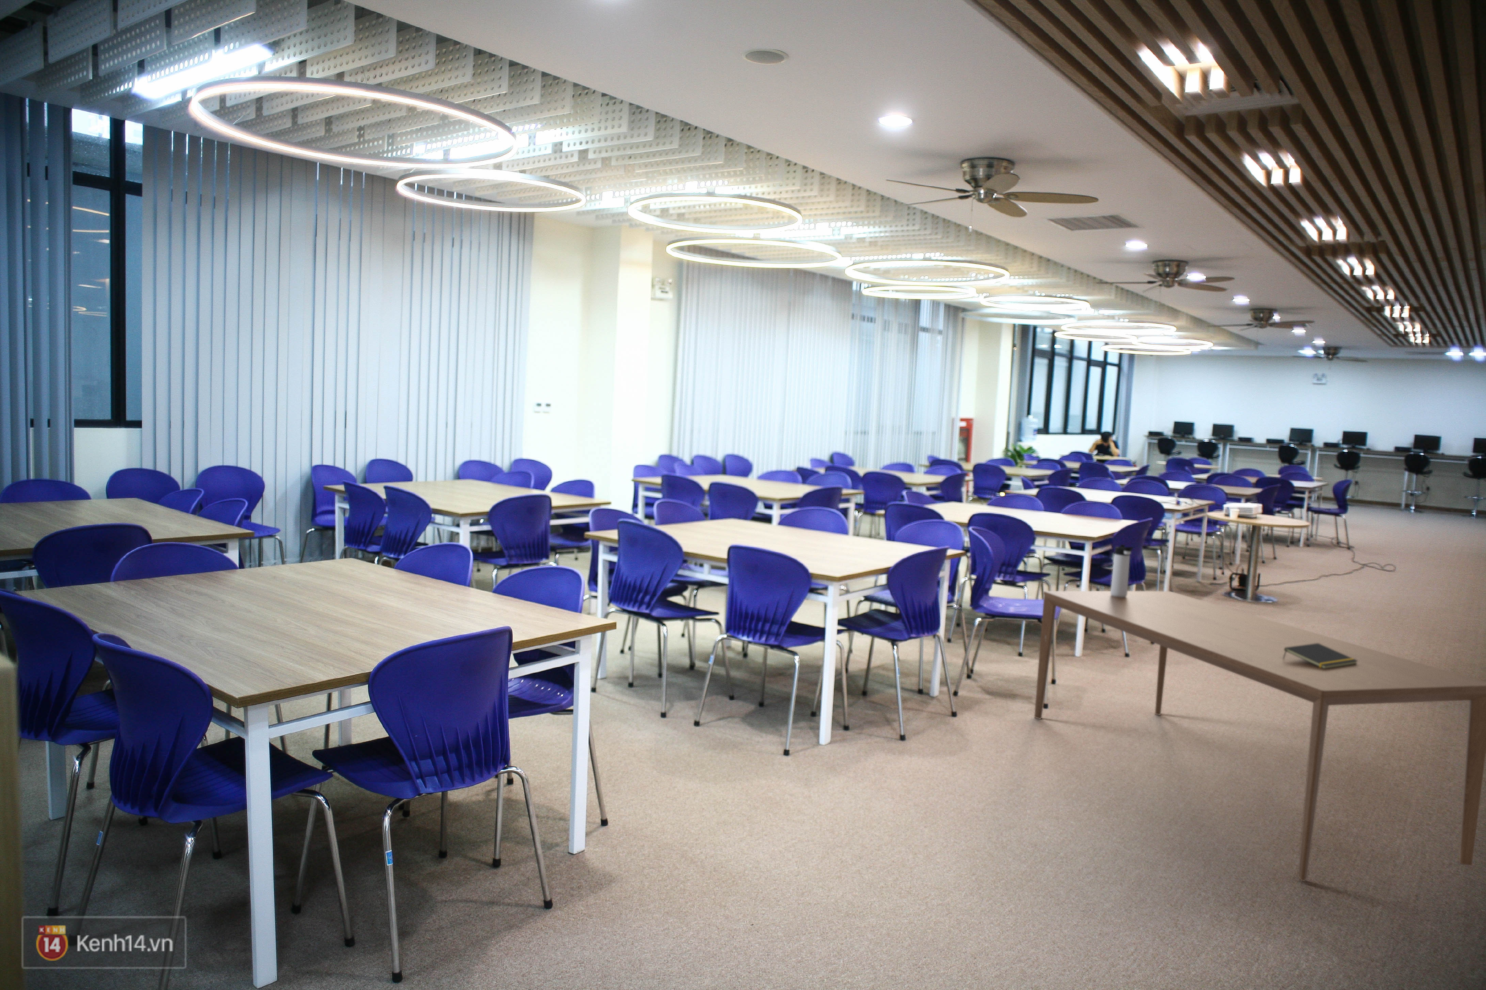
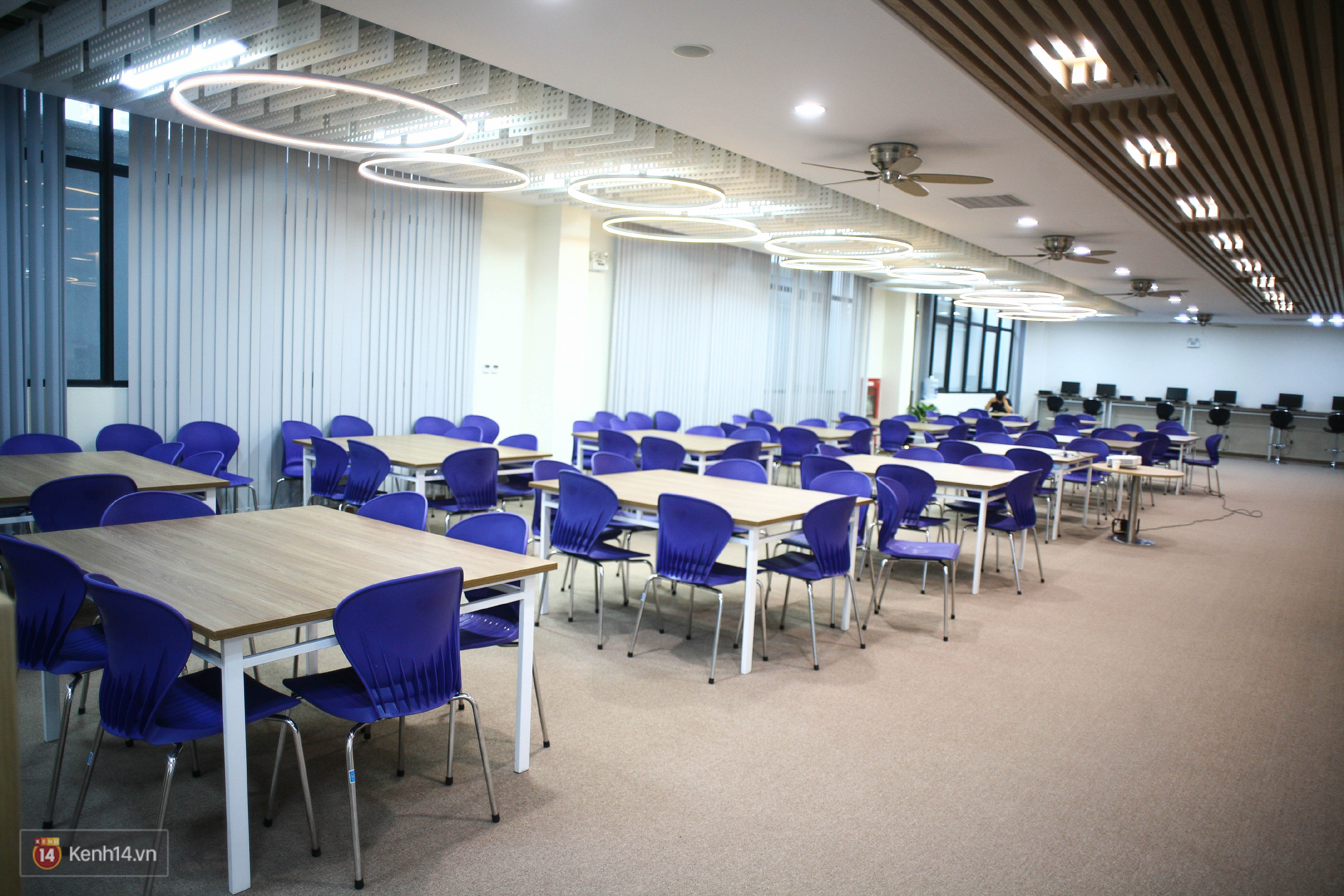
- notepad (1320, 655)
- thermos bottle (1122, 570)
- dining table (1235, 673)
